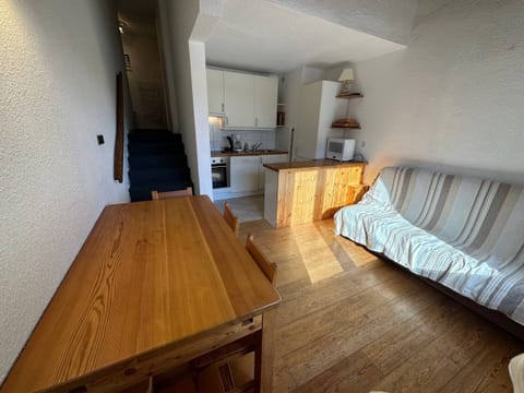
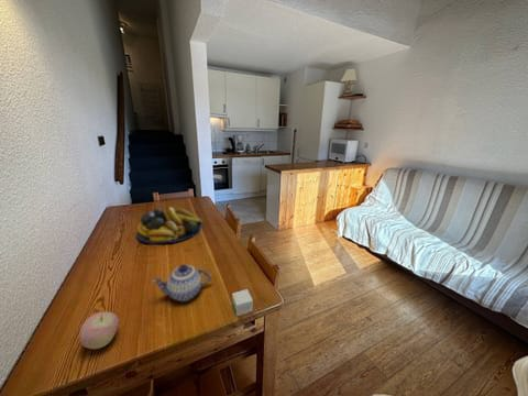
+ small box (242, 301)
+ apple (99, 328)
+ teapot (184, 279)
+ fruit bowl (169, 220)
